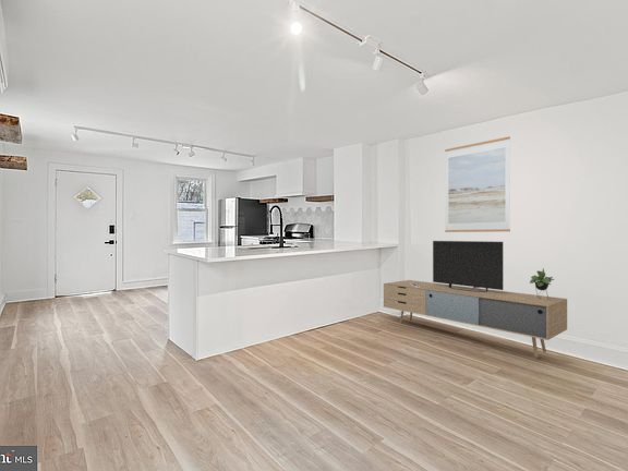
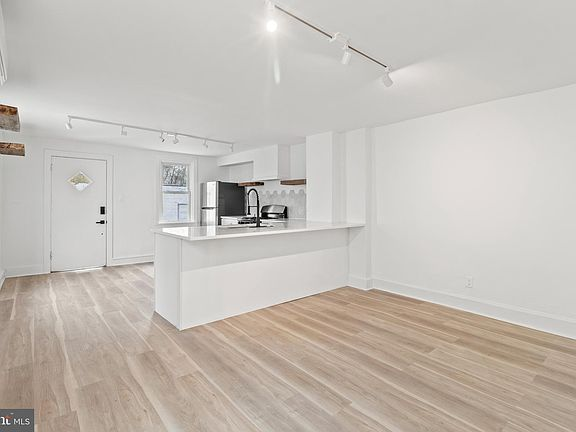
- media console (463, 288)
- wall art (474, 188)
